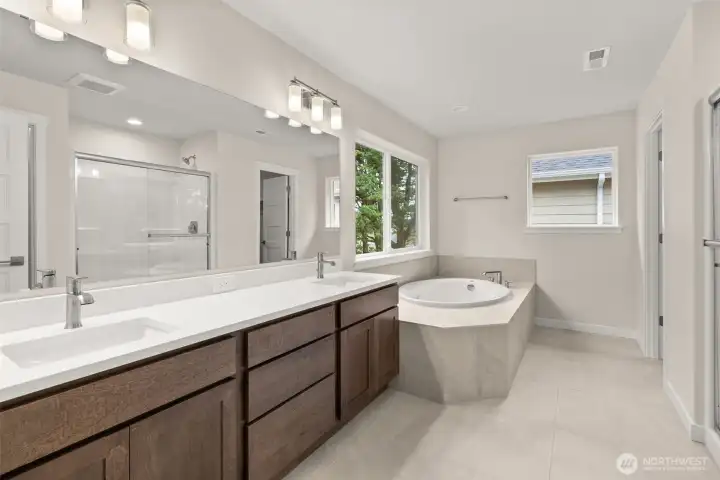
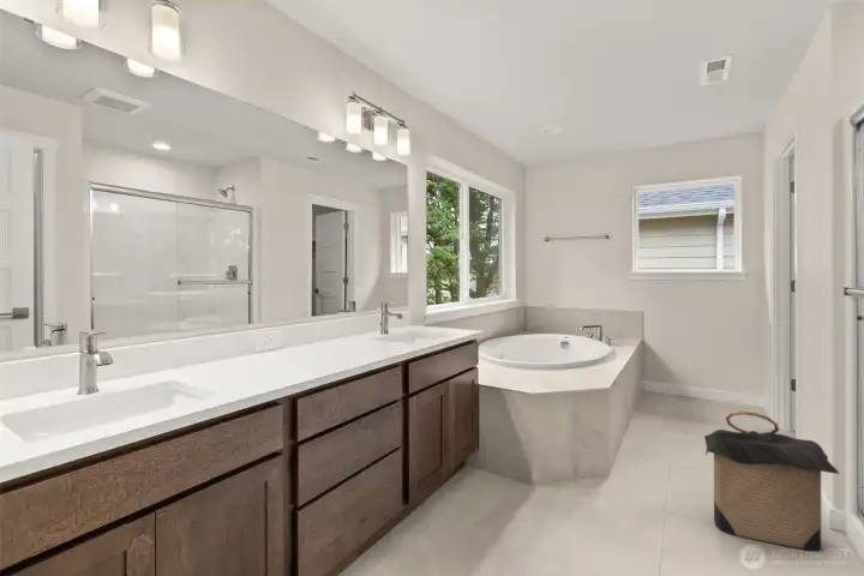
+ laundry hamper (766, 470)
